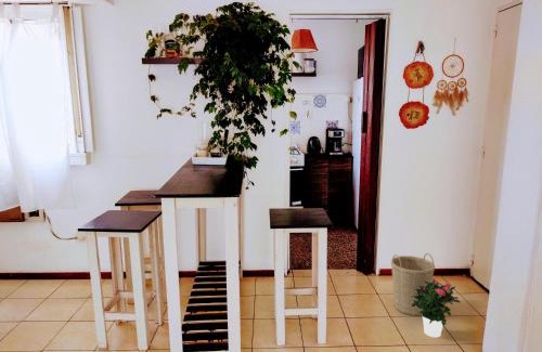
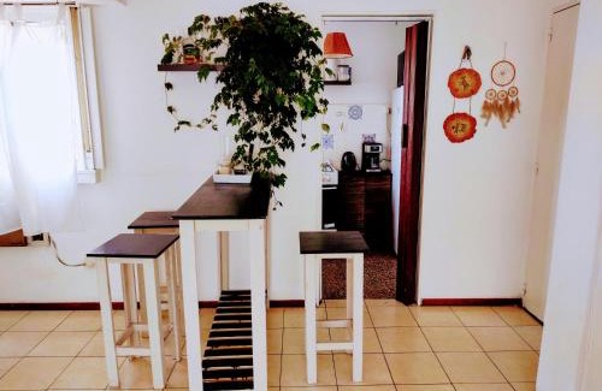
- basket (411, 281)
- potted flower (435, 308)
